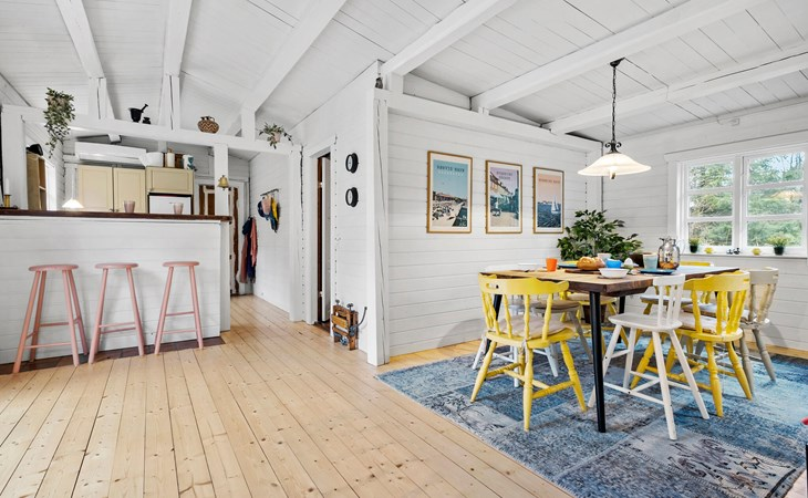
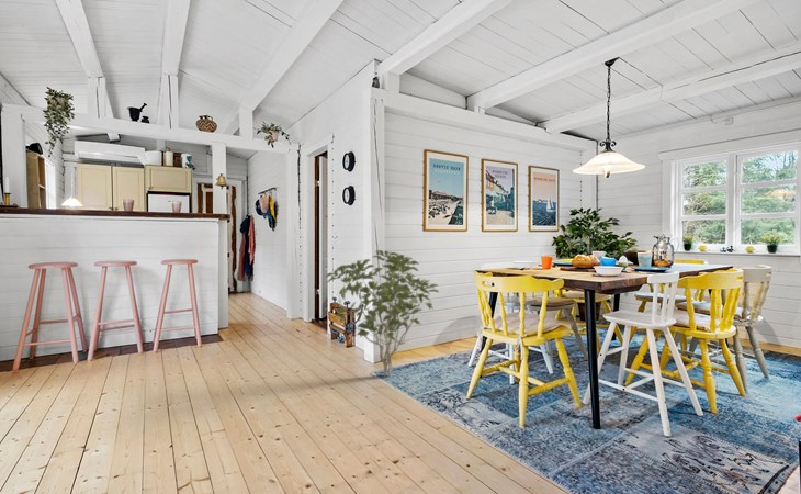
+ shrub (386, 312)
